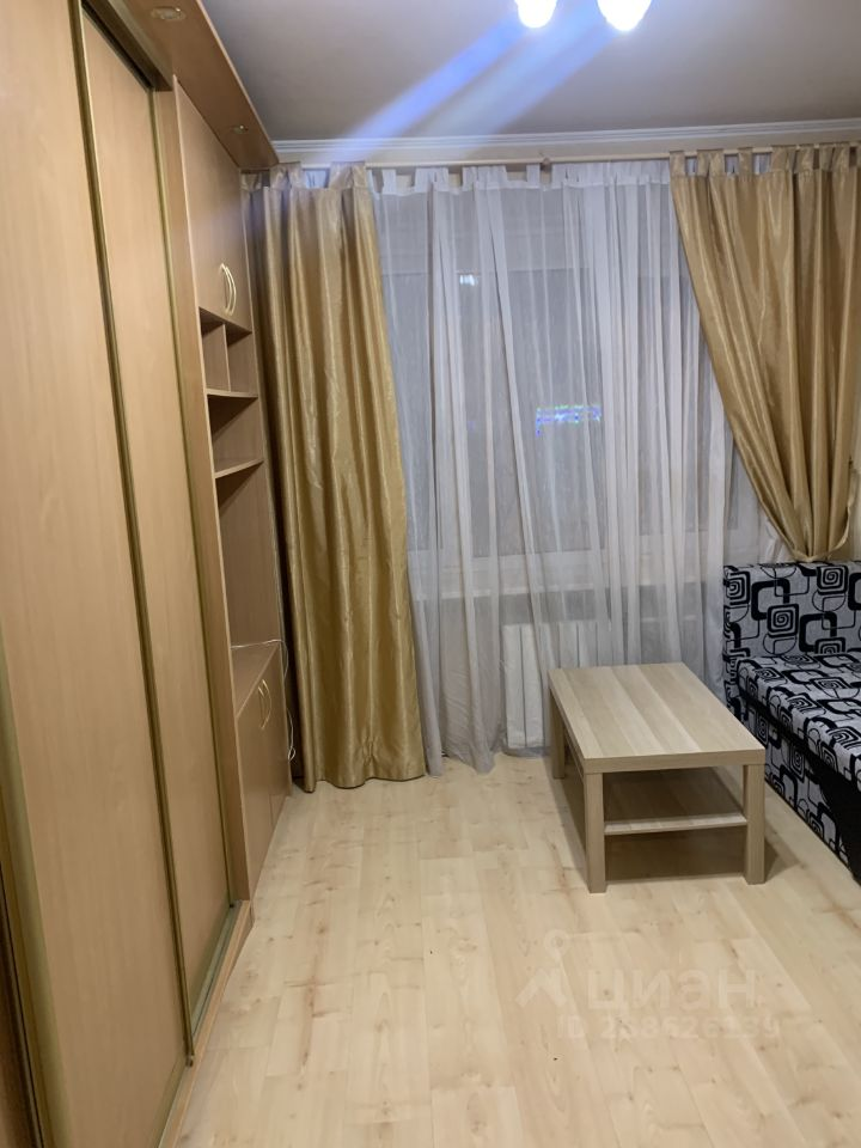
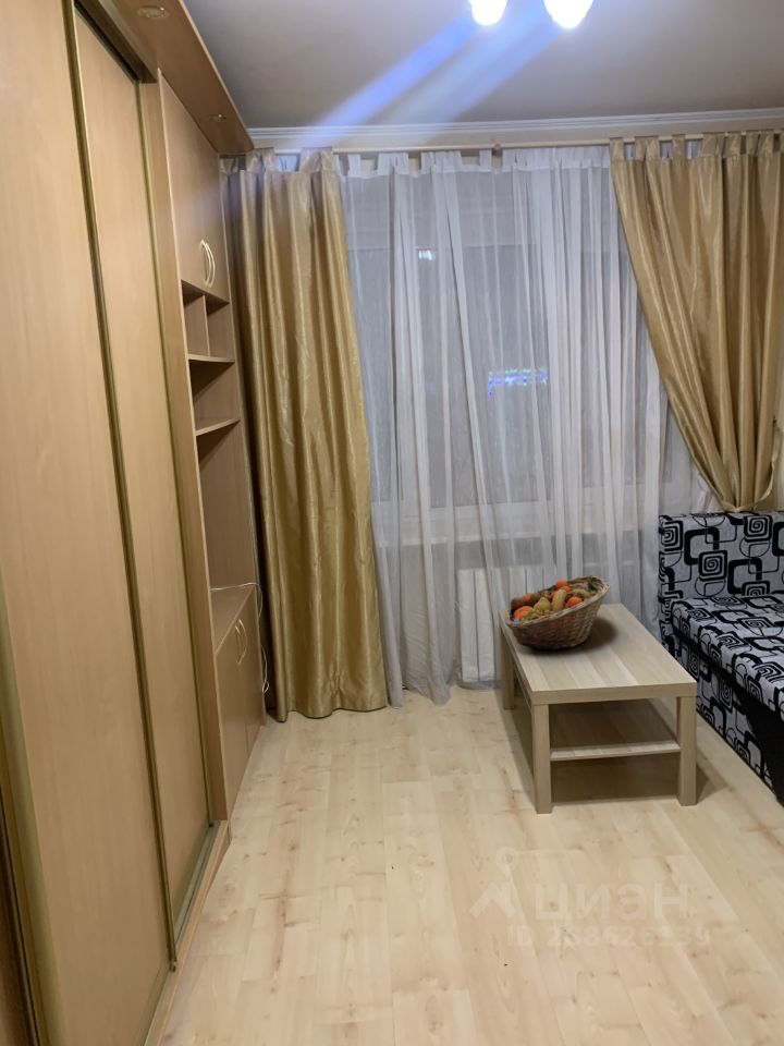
+ fruit basket (555, 609)
